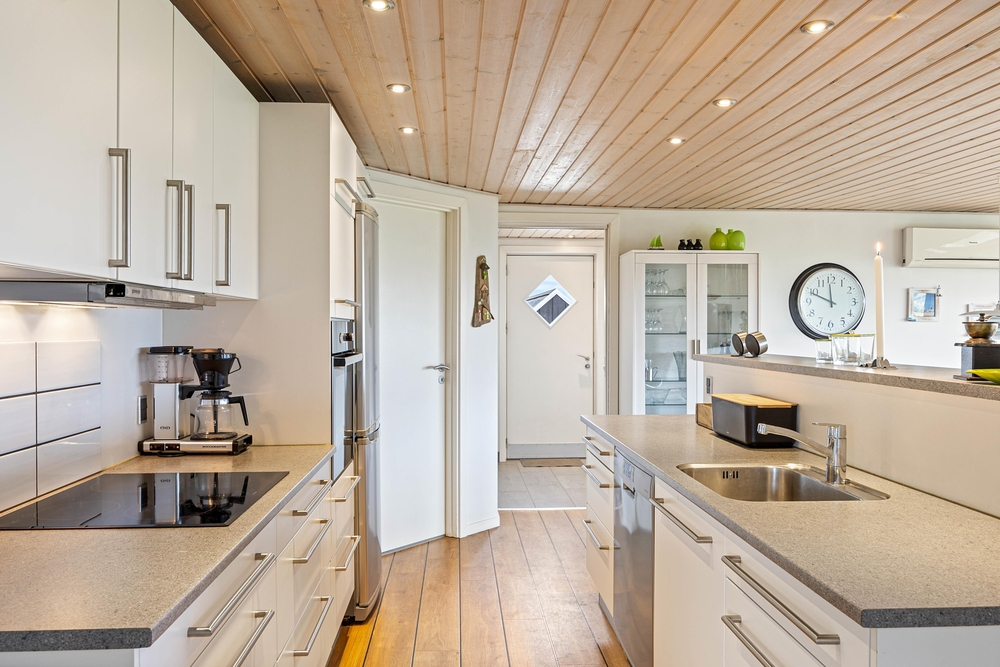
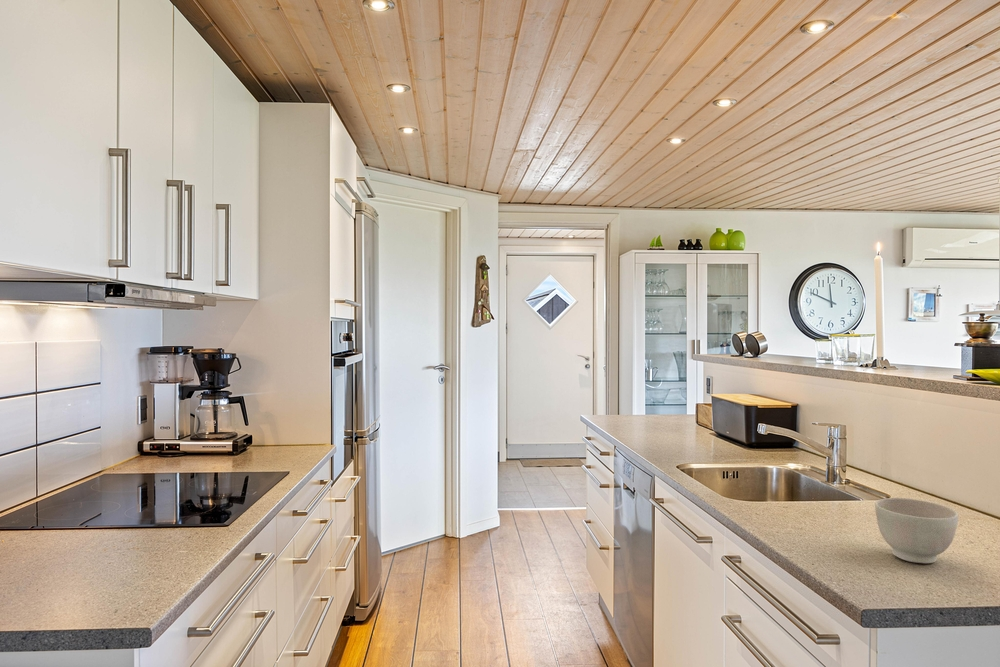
+ bowl (915, 532)
